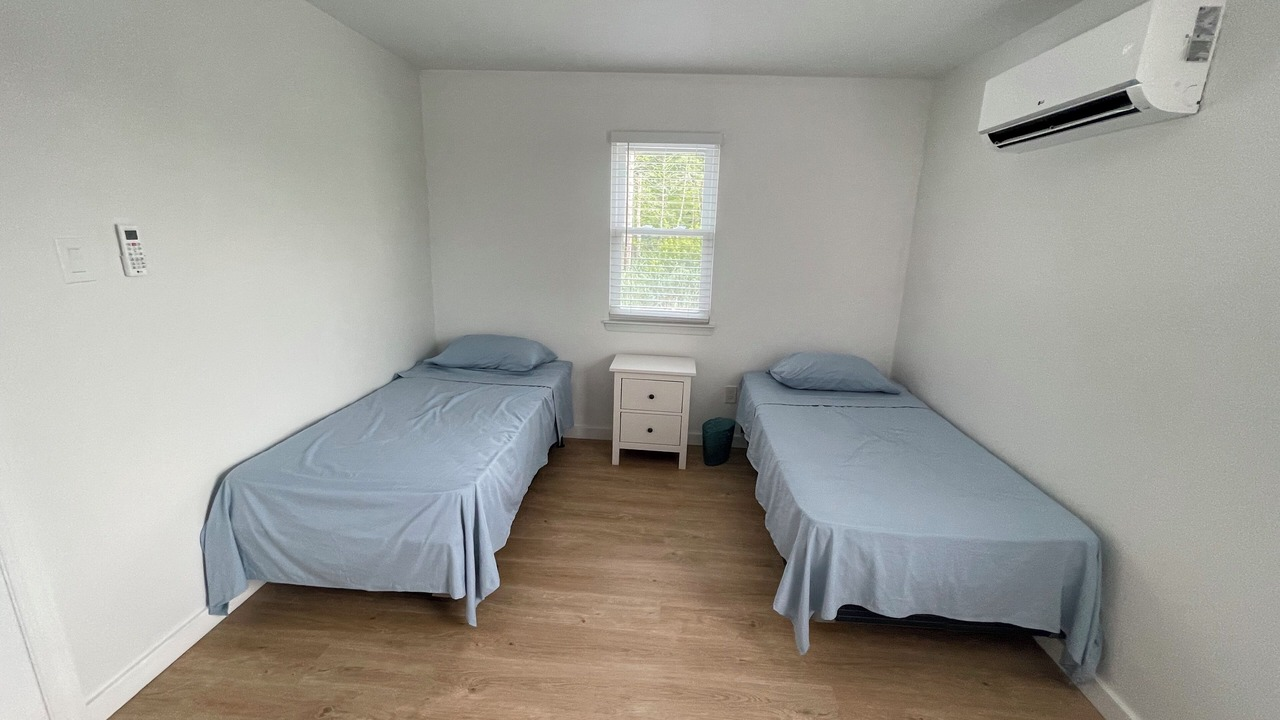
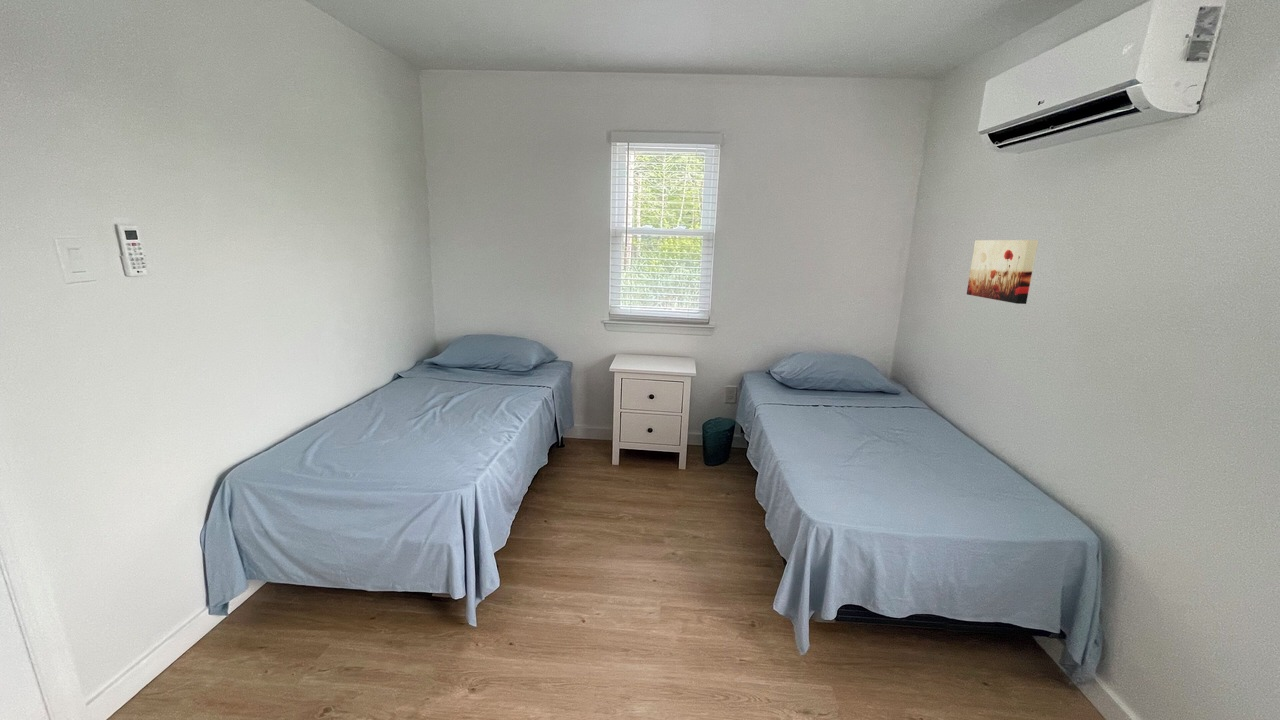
+ wall art (998, 269)
